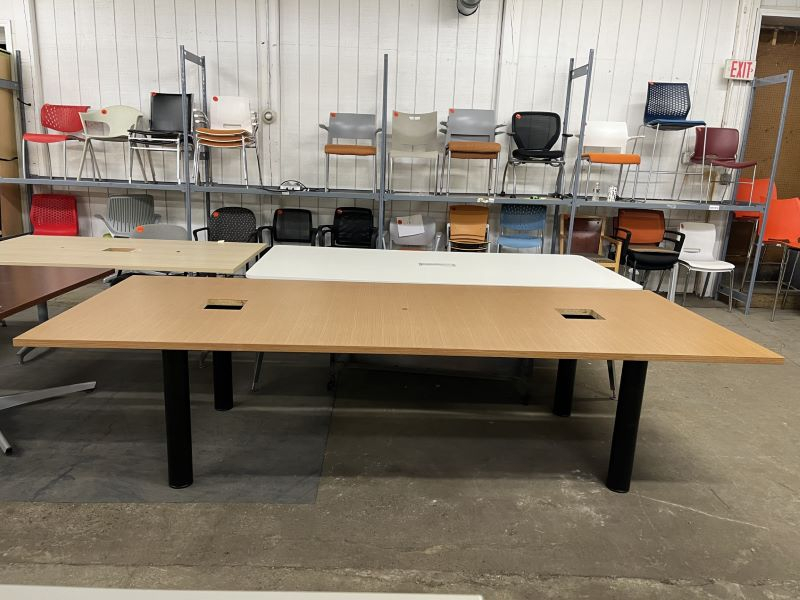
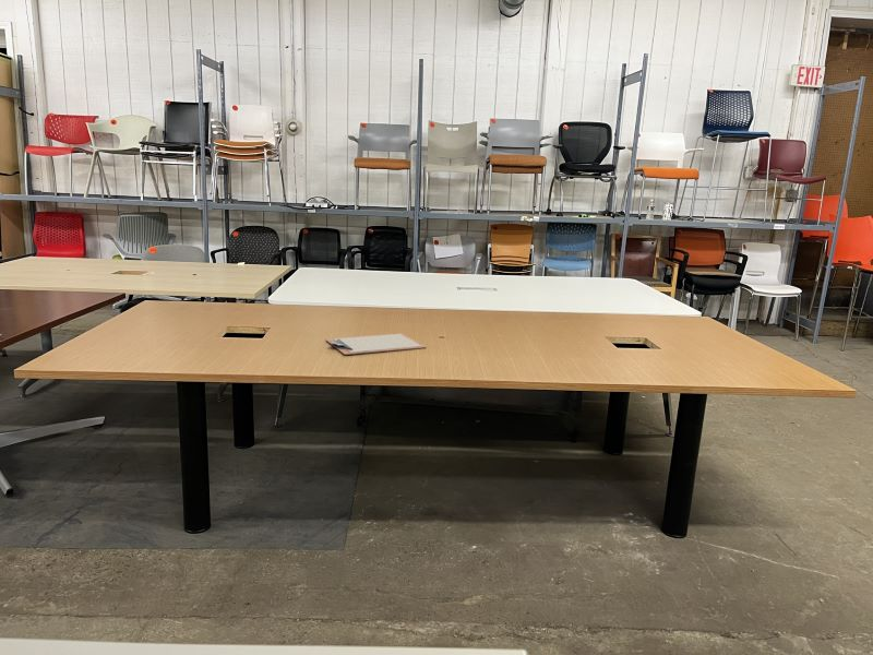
+ clipboard (372, 341)
